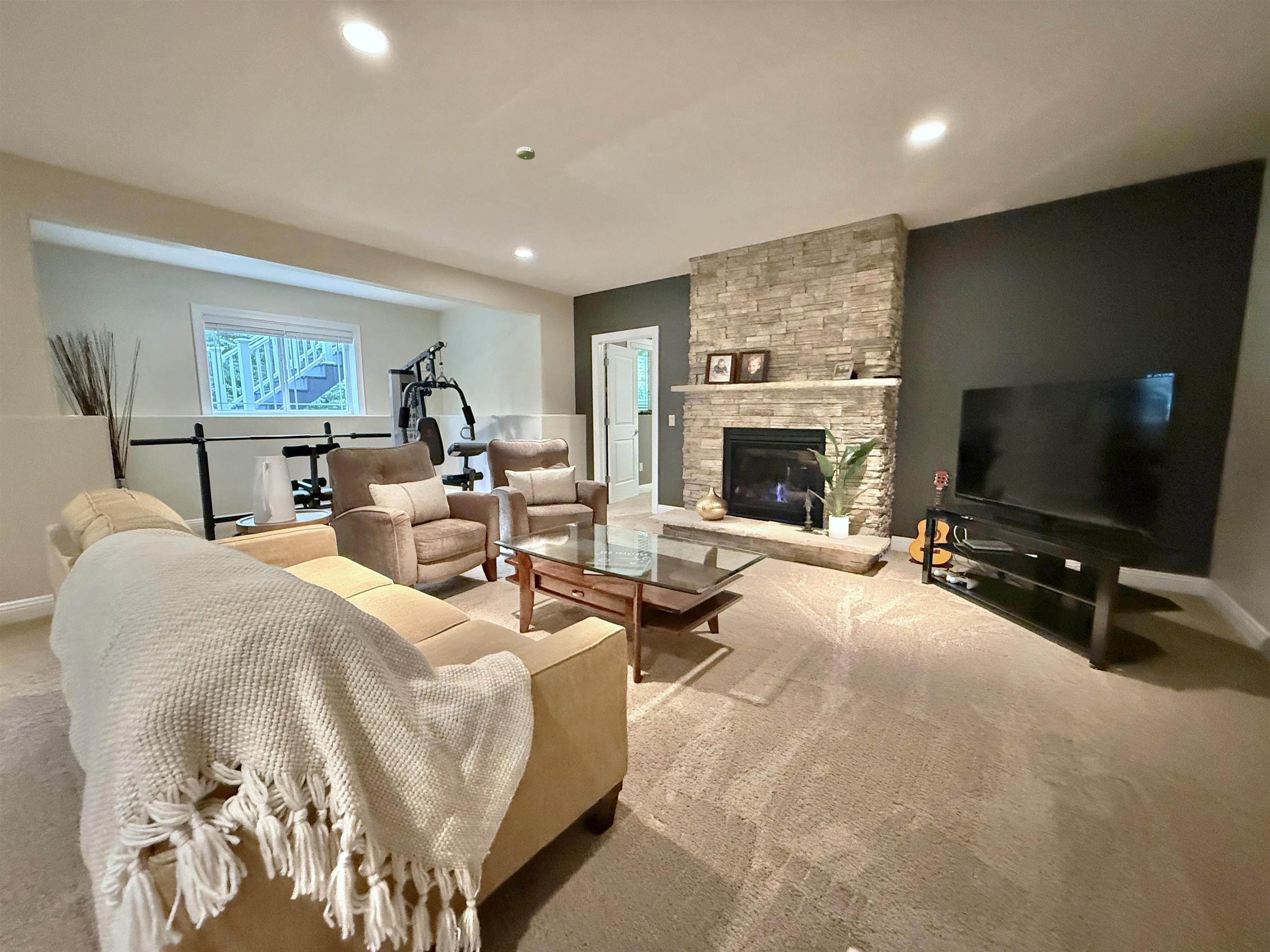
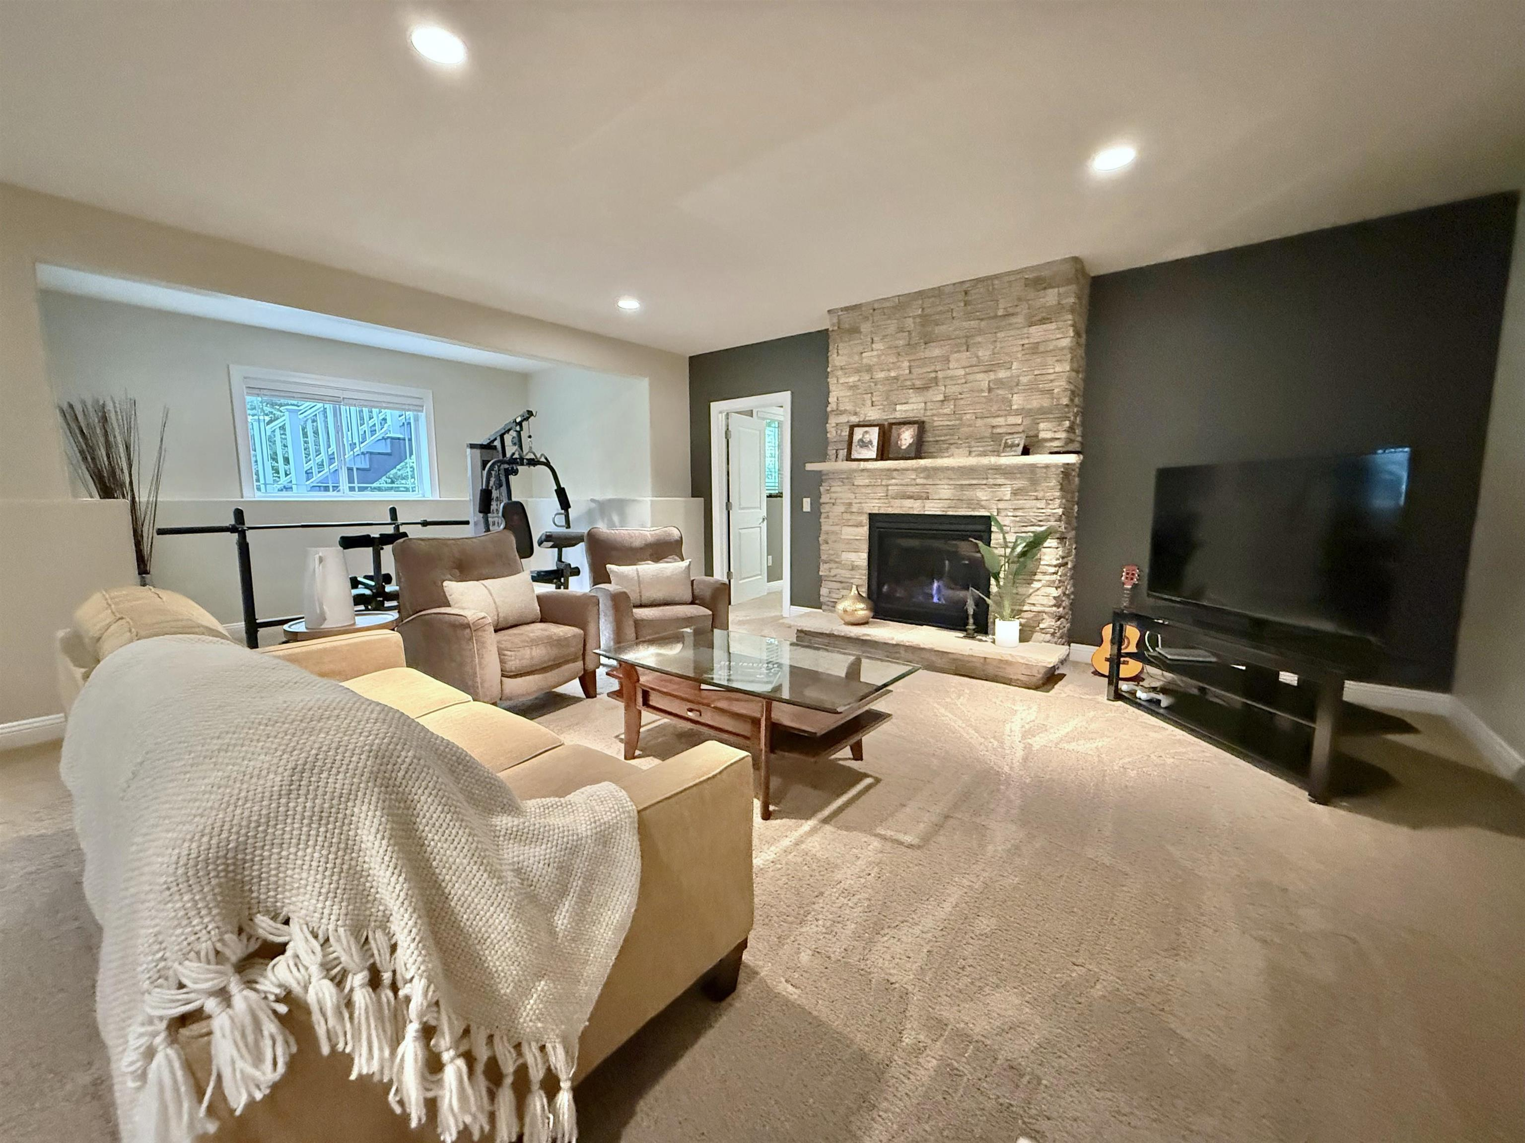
- smoke detector (525, 153)
